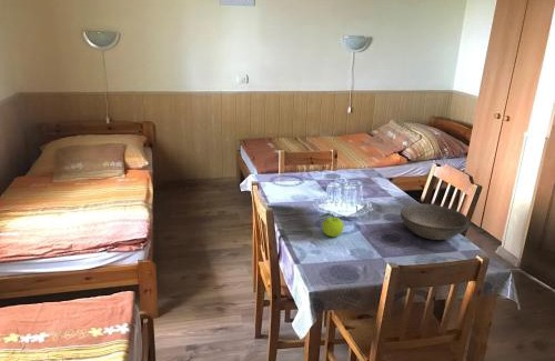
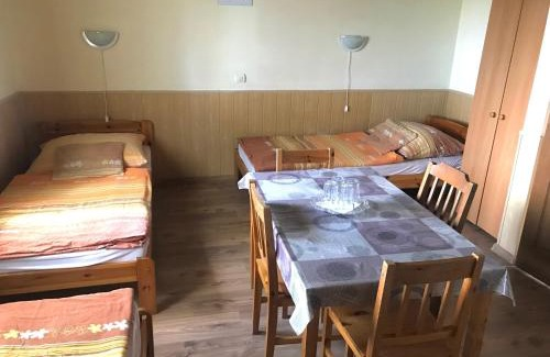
- bowl (432, 224)
- fruit (329, 223)
